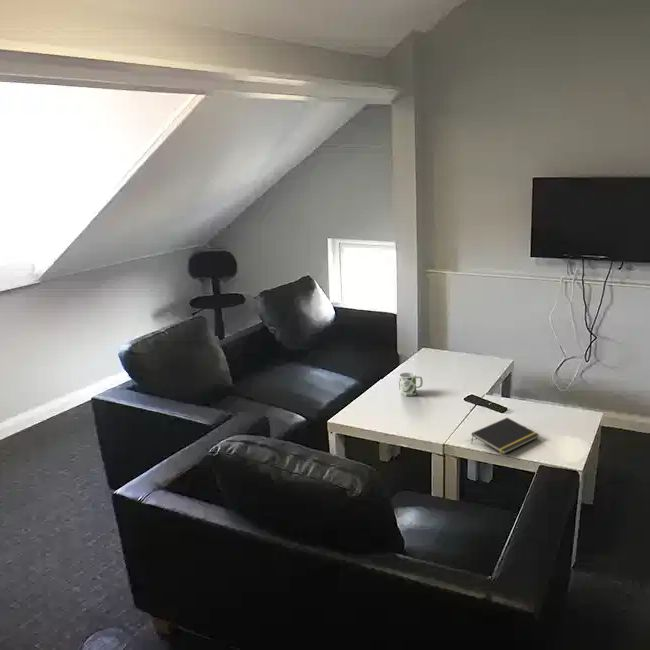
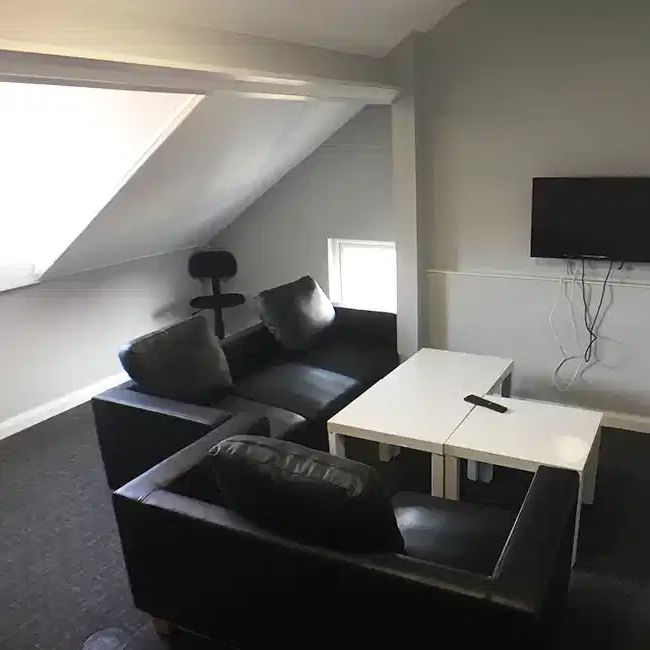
- mug (411, 383)
- notepad (505, 435)
